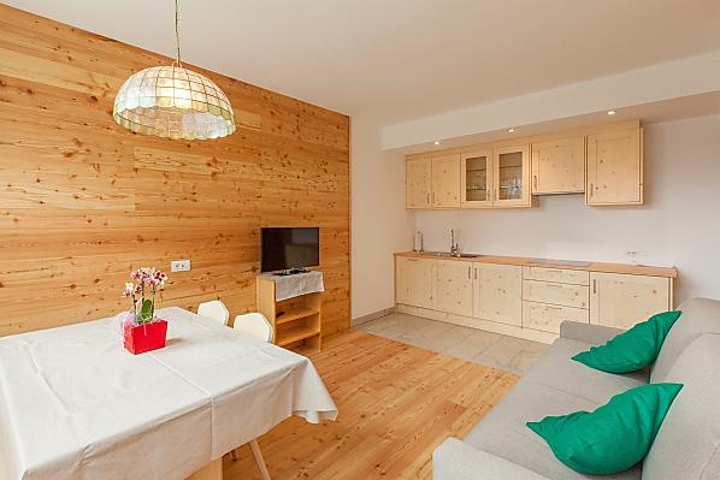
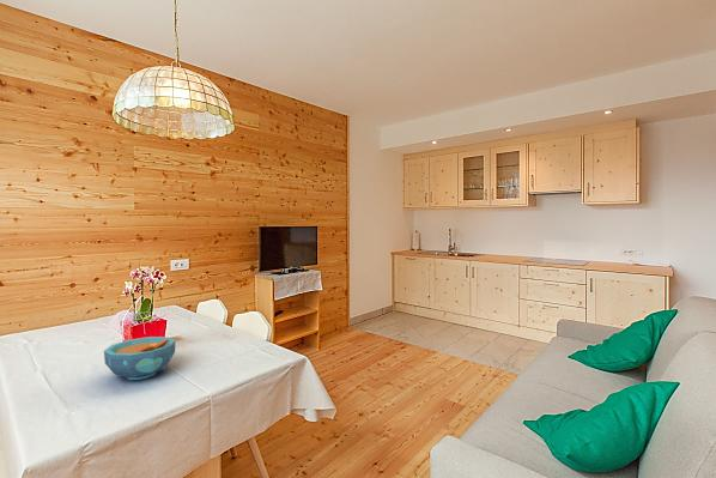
+ bowl (141, 356)
